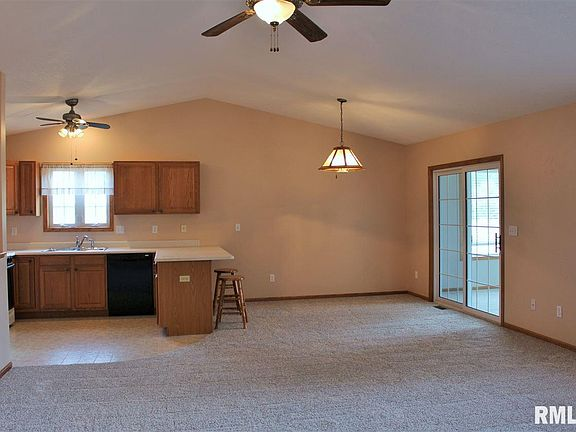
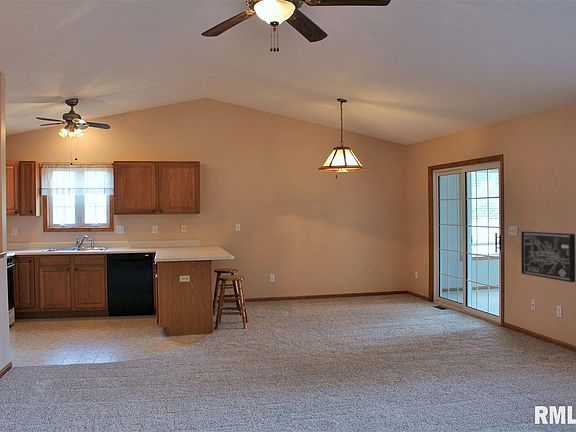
+ wall art (546, 255)
